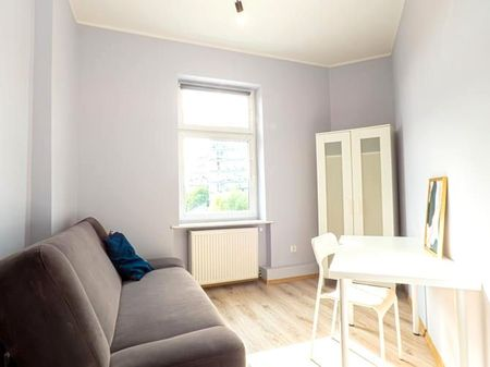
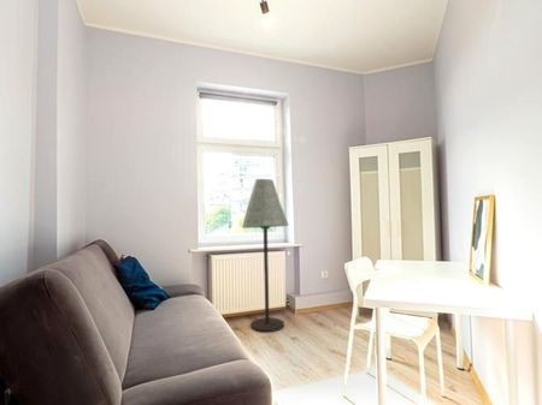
+ floor lamp (265, 251)
